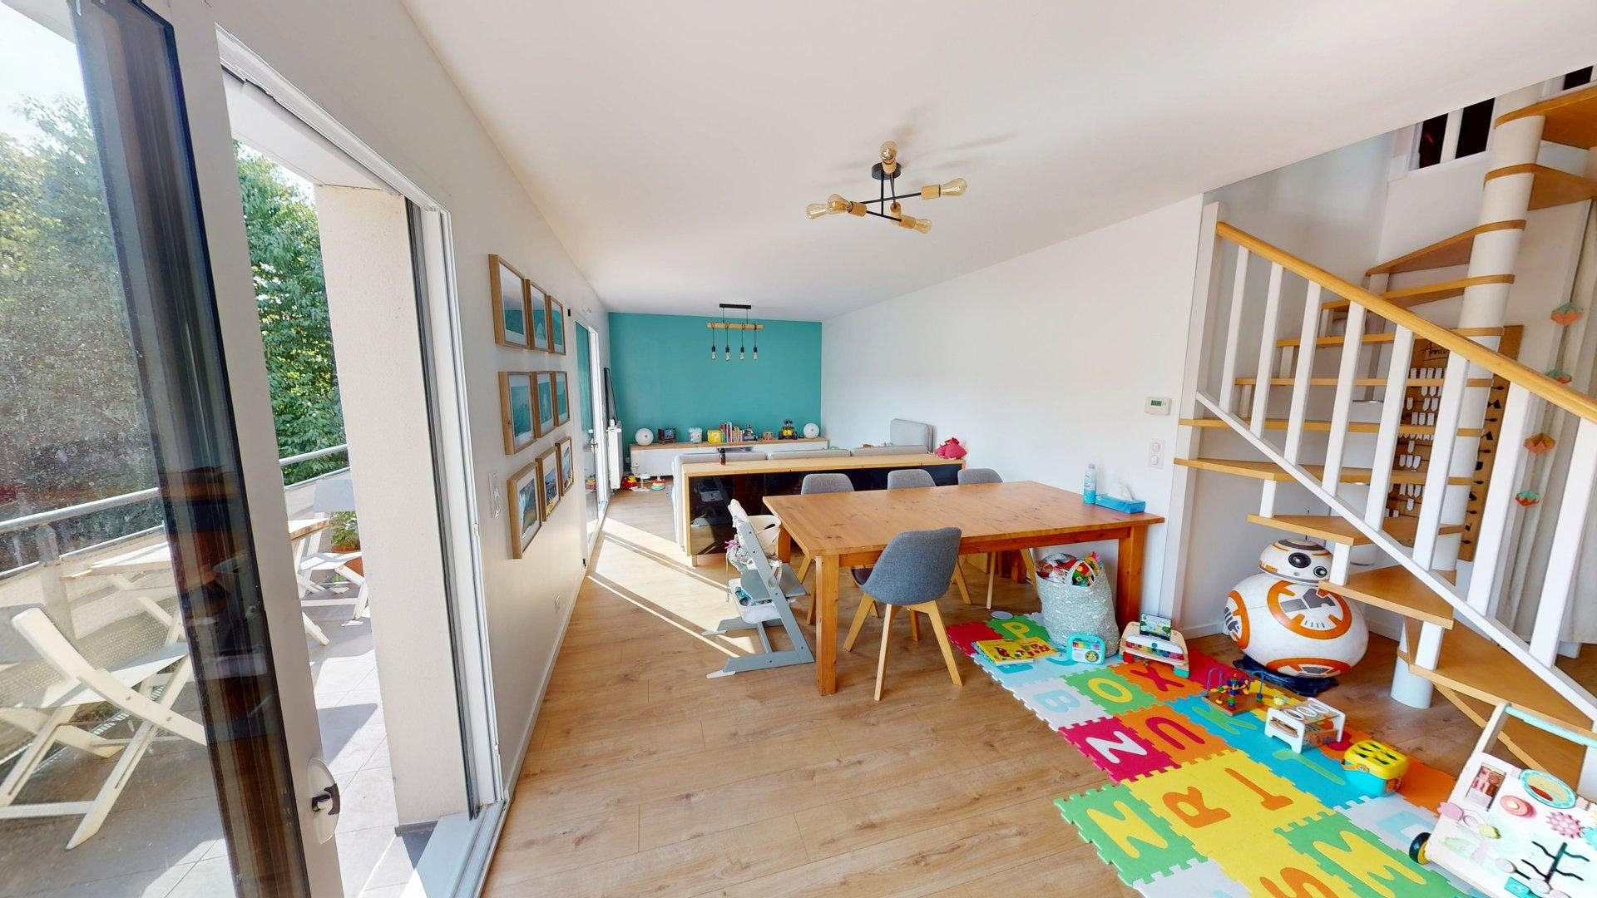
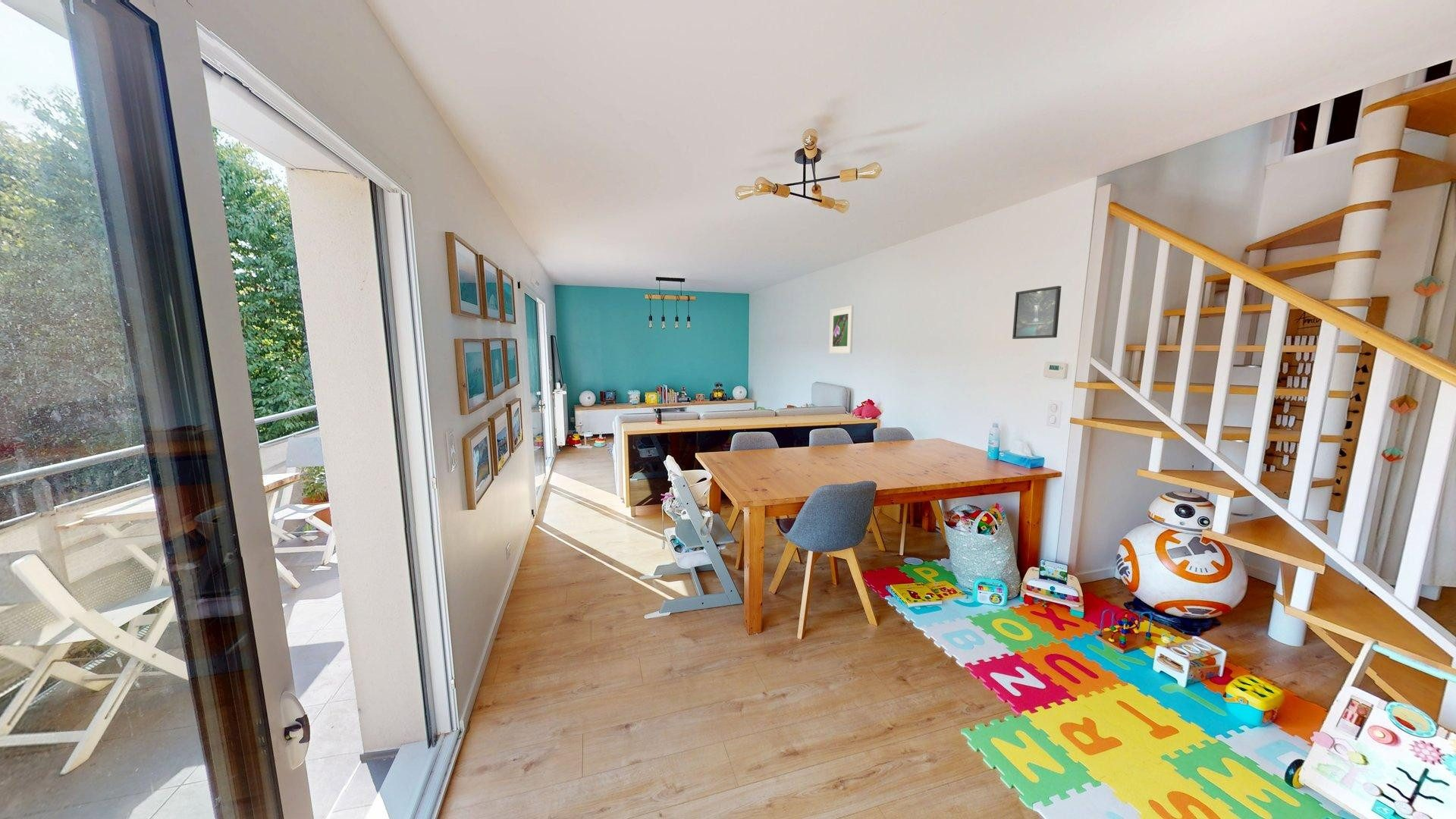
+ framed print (840, 331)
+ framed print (1035, 313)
